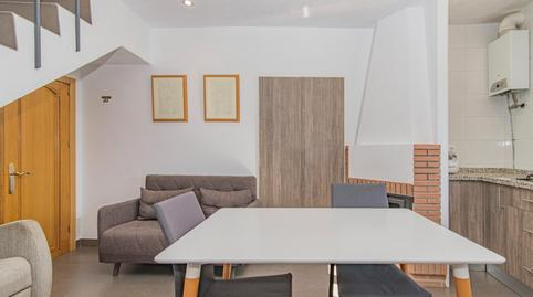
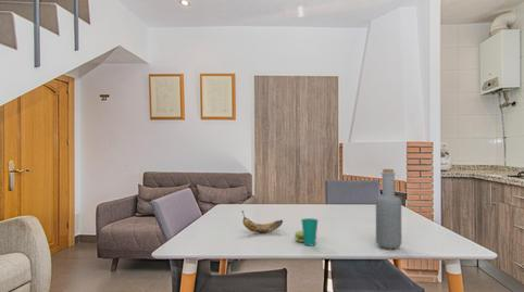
+ bottle (388, 207)
+ cup (305, 230)
+ banana (262, 224)
